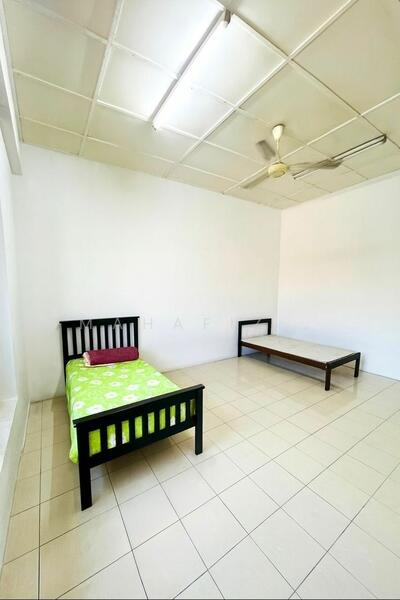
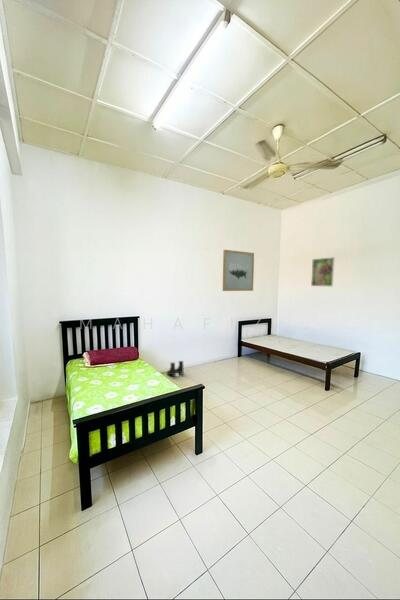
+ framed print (322, 272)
+ wall art (238, 271)
+ boots (174, 367)
